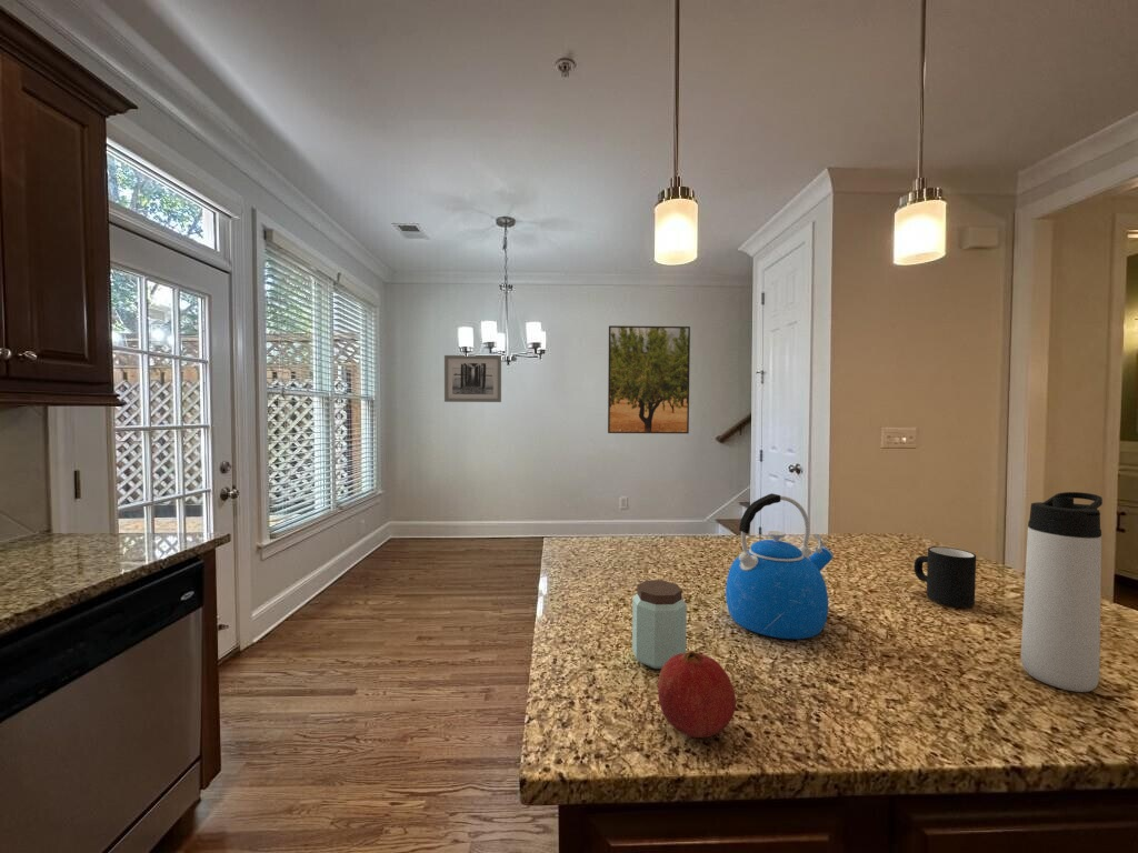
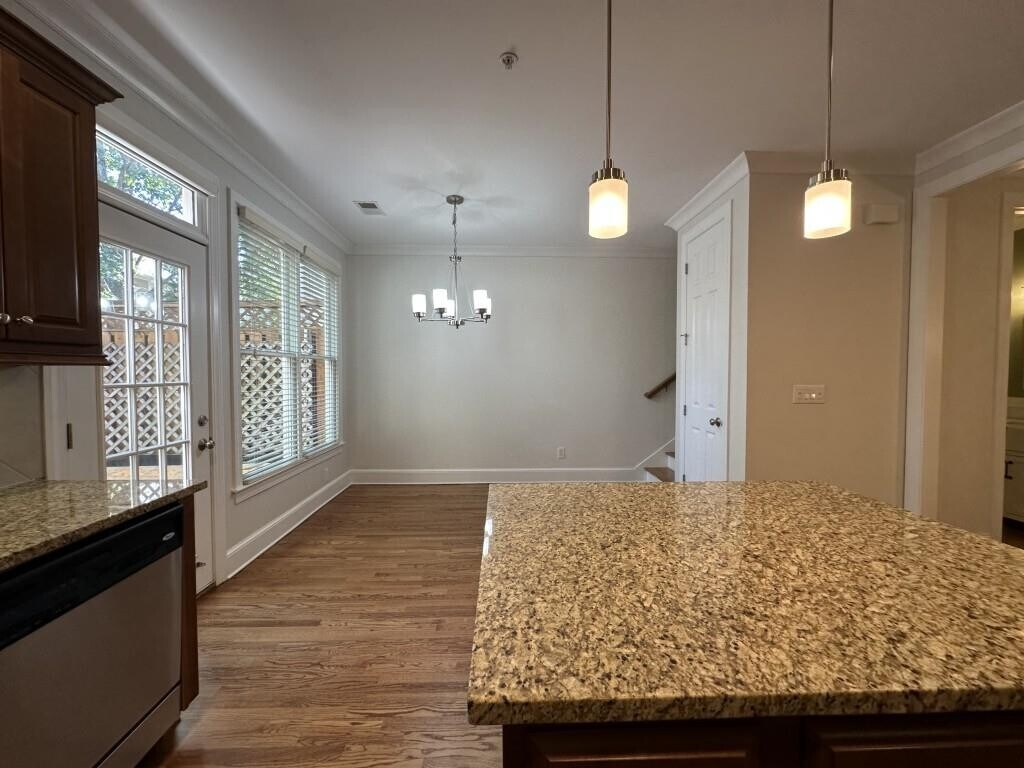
- kettle (785, 555)
- peanut butter (658, 622)
- mug (941, 573)
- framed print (648, 380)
- wall art (472, 379)
- thermos bottle (1066, 585)
- fruit (693, 690)
